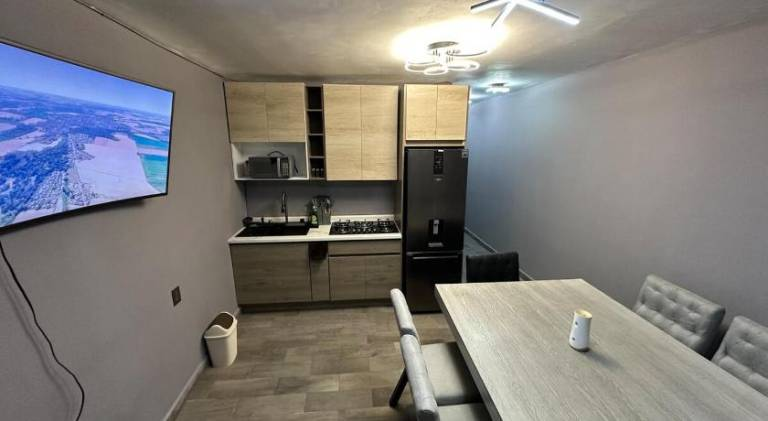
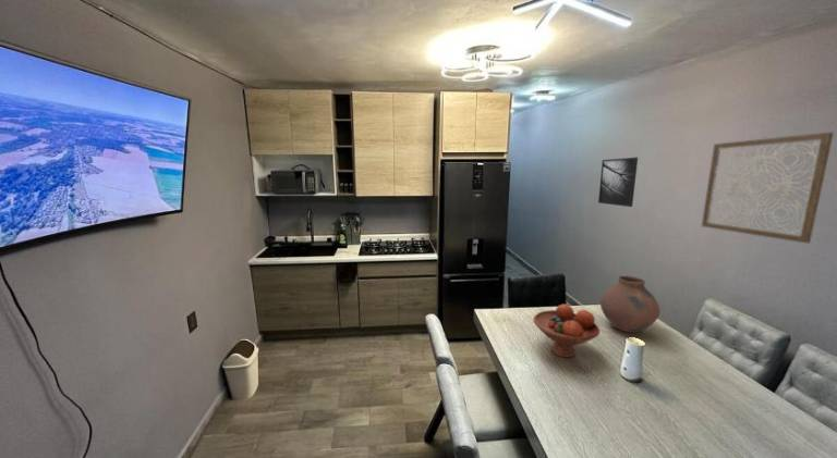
+ wall art (756, 190)
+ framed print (616, 182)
+ fruit bowl (565, 331)
+ vase (629, 304)
